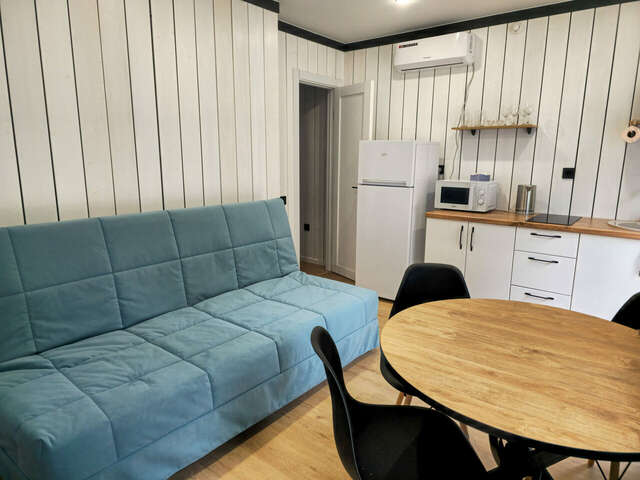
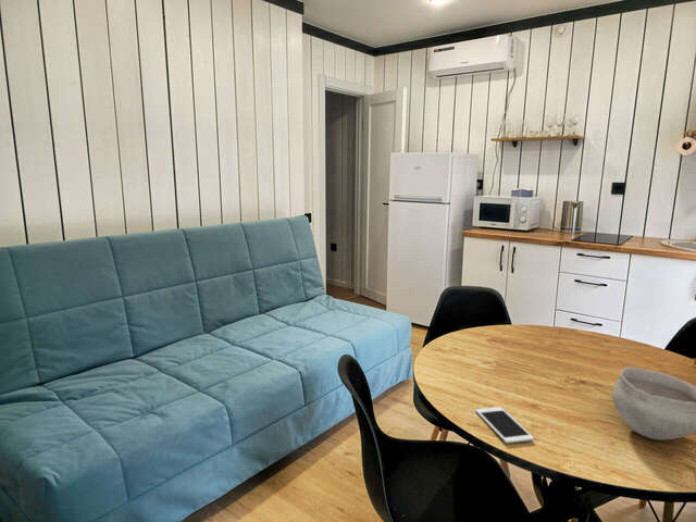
+ cell phone (502, 423)
+ bowl (657, 407)
